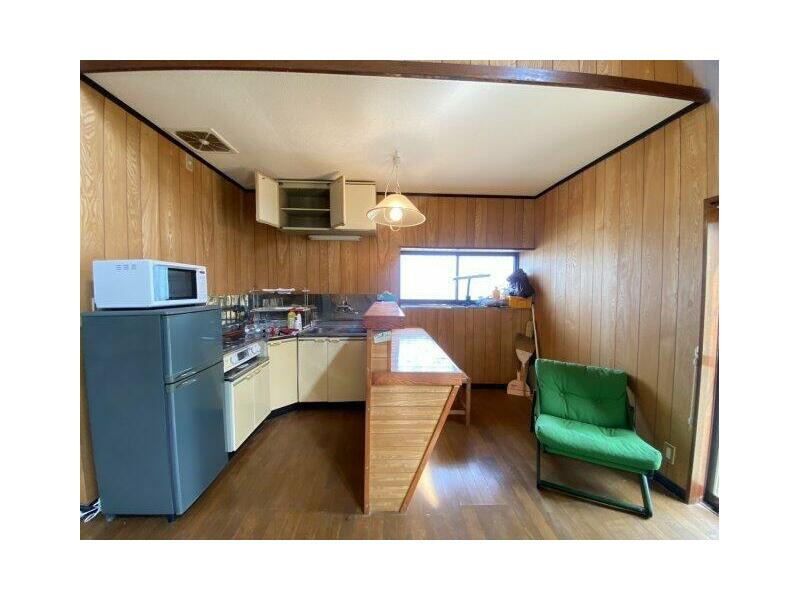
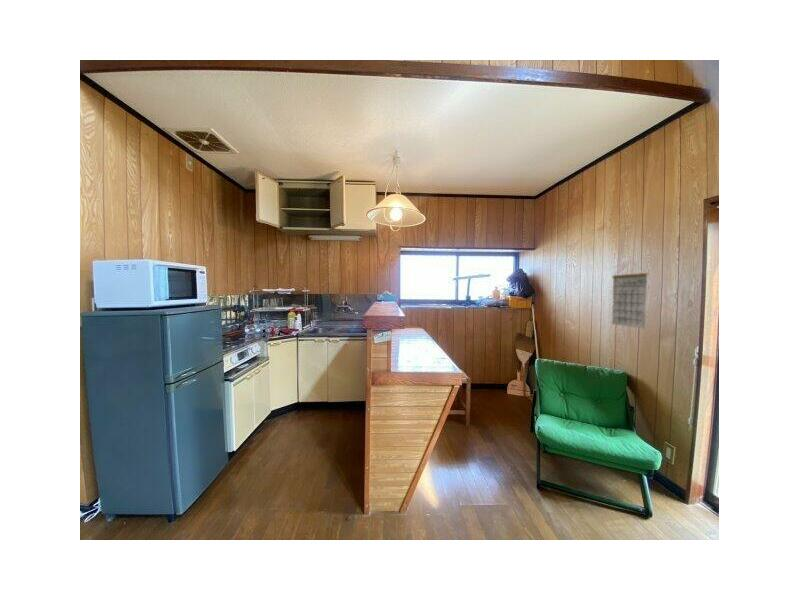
+ calendar (628, 294)
